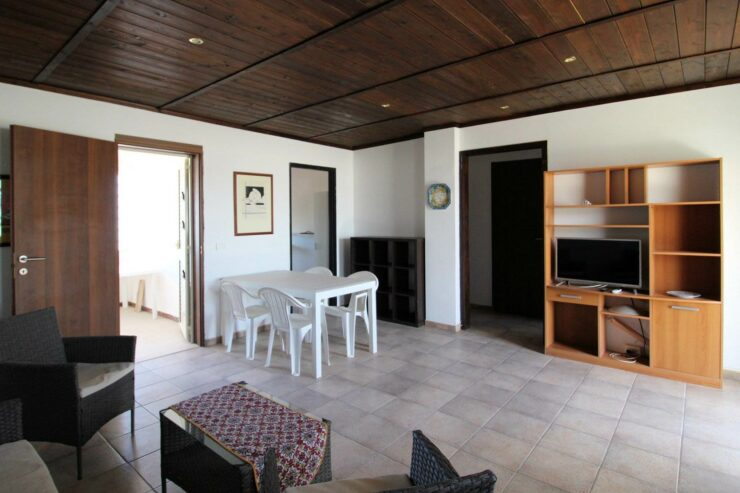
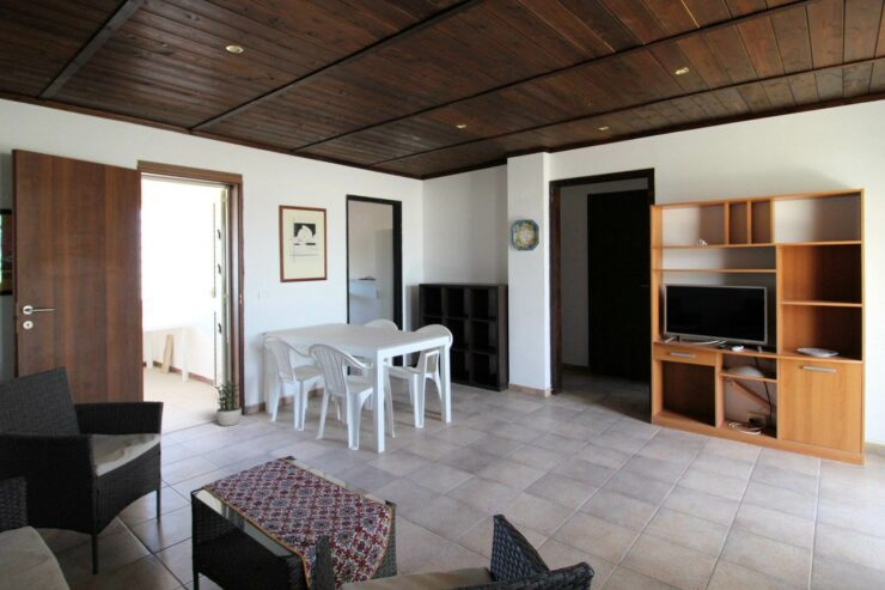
+ potted plant (226, 401)
